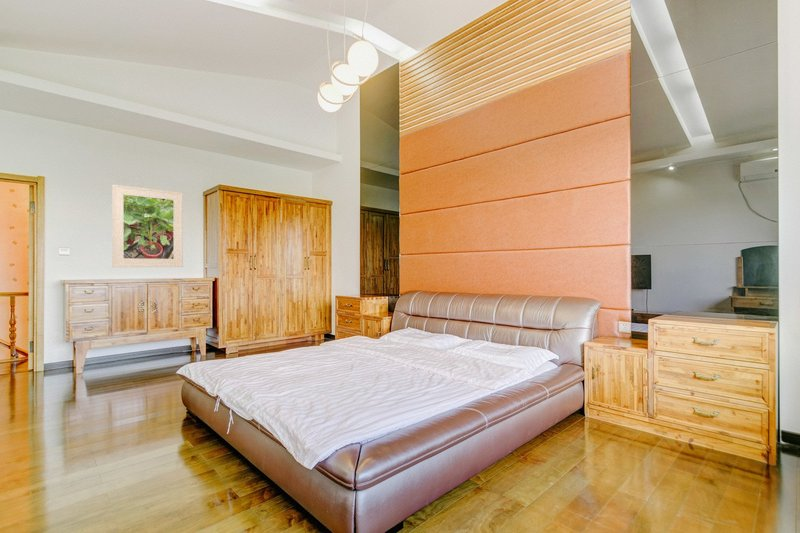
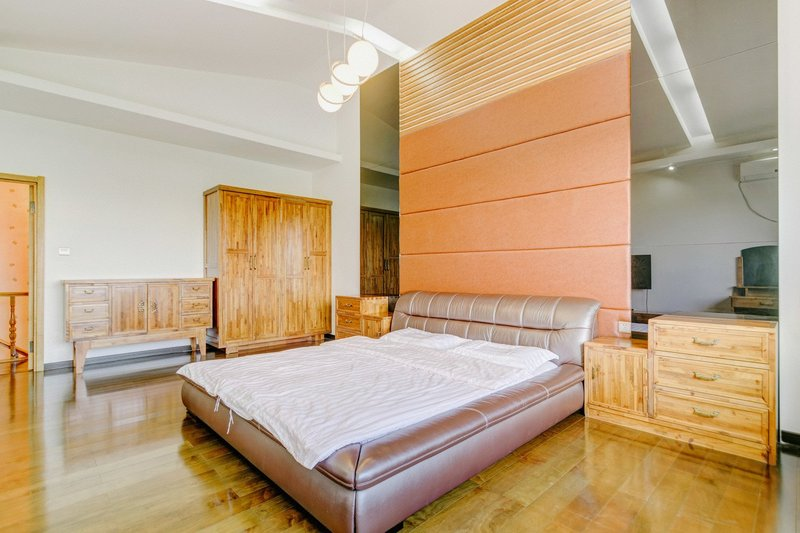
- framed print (149, 228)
